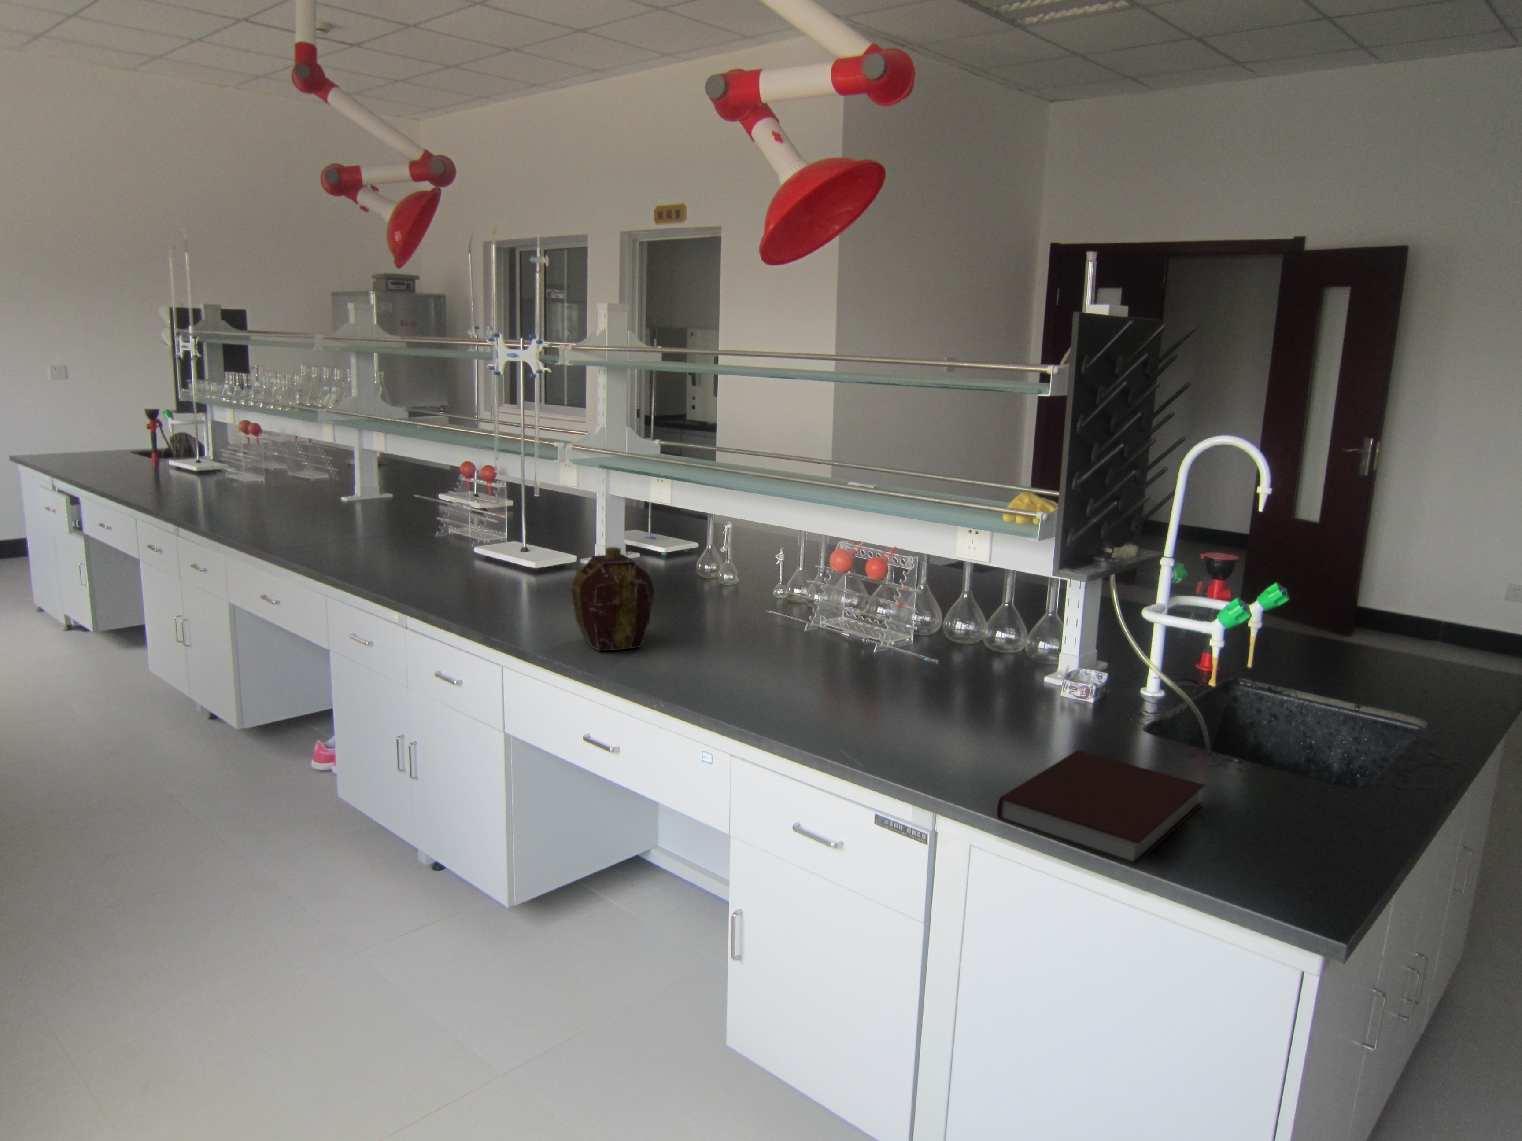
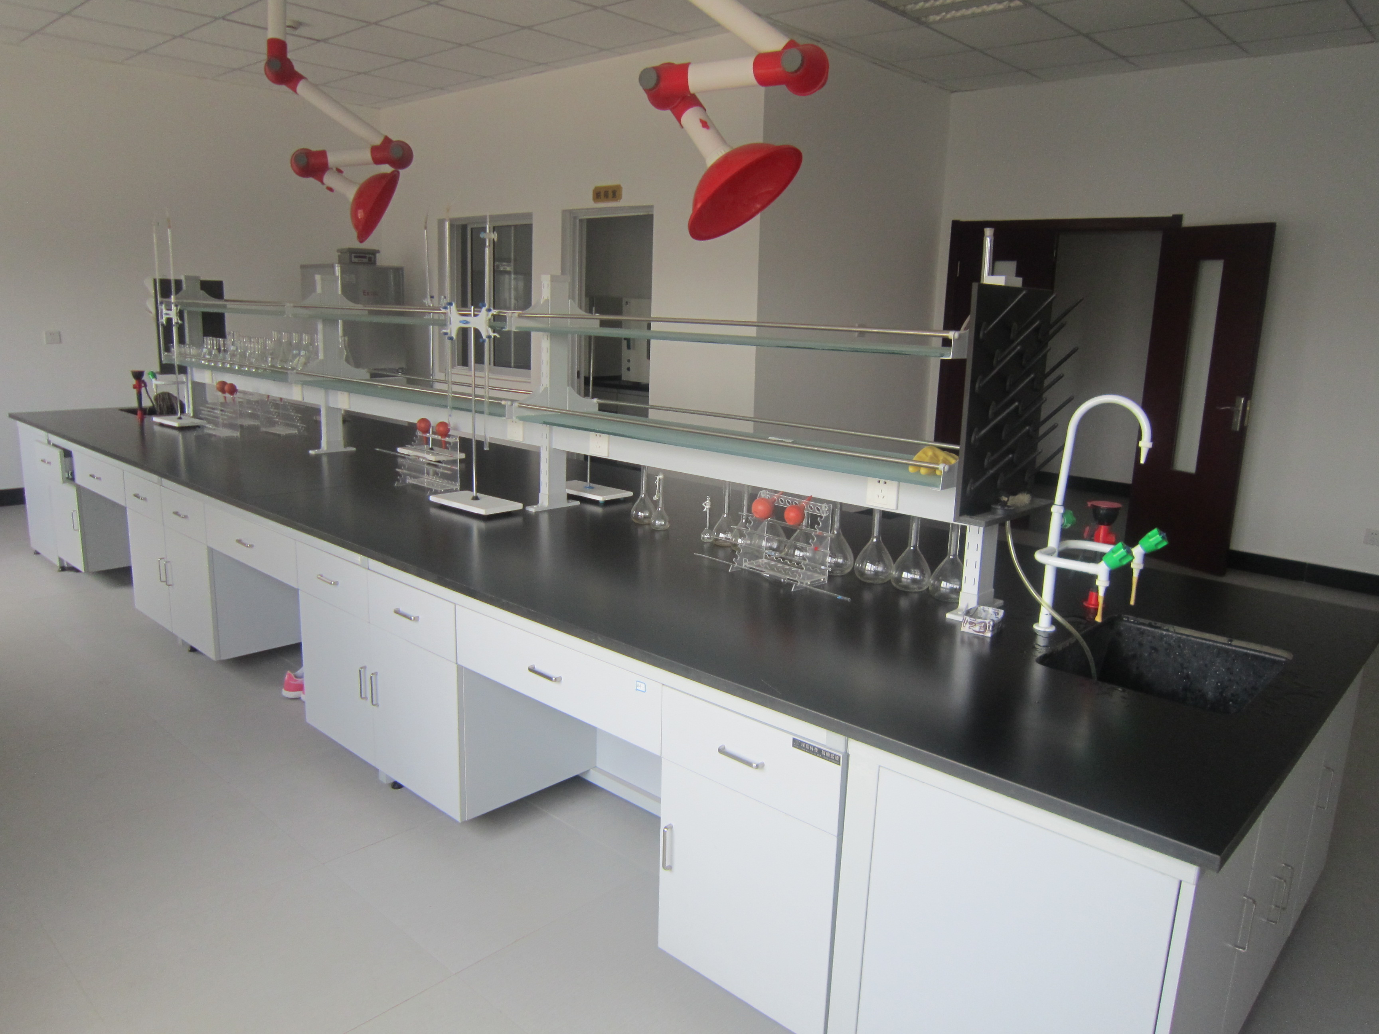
- flask (612, 596)
- notebook (1103, 801)
